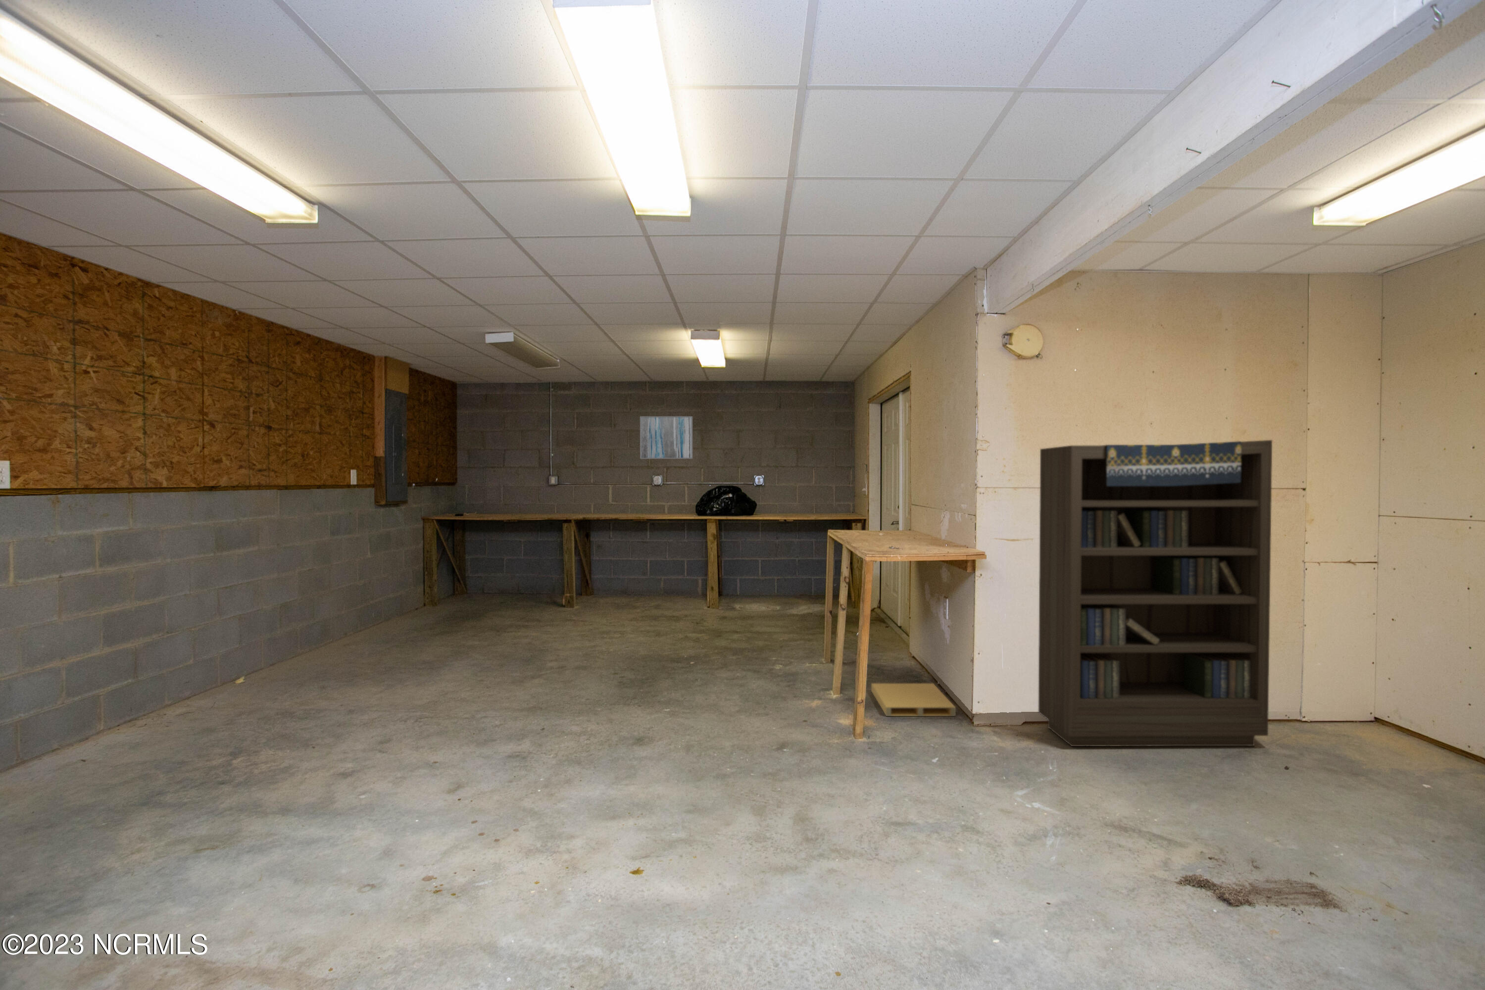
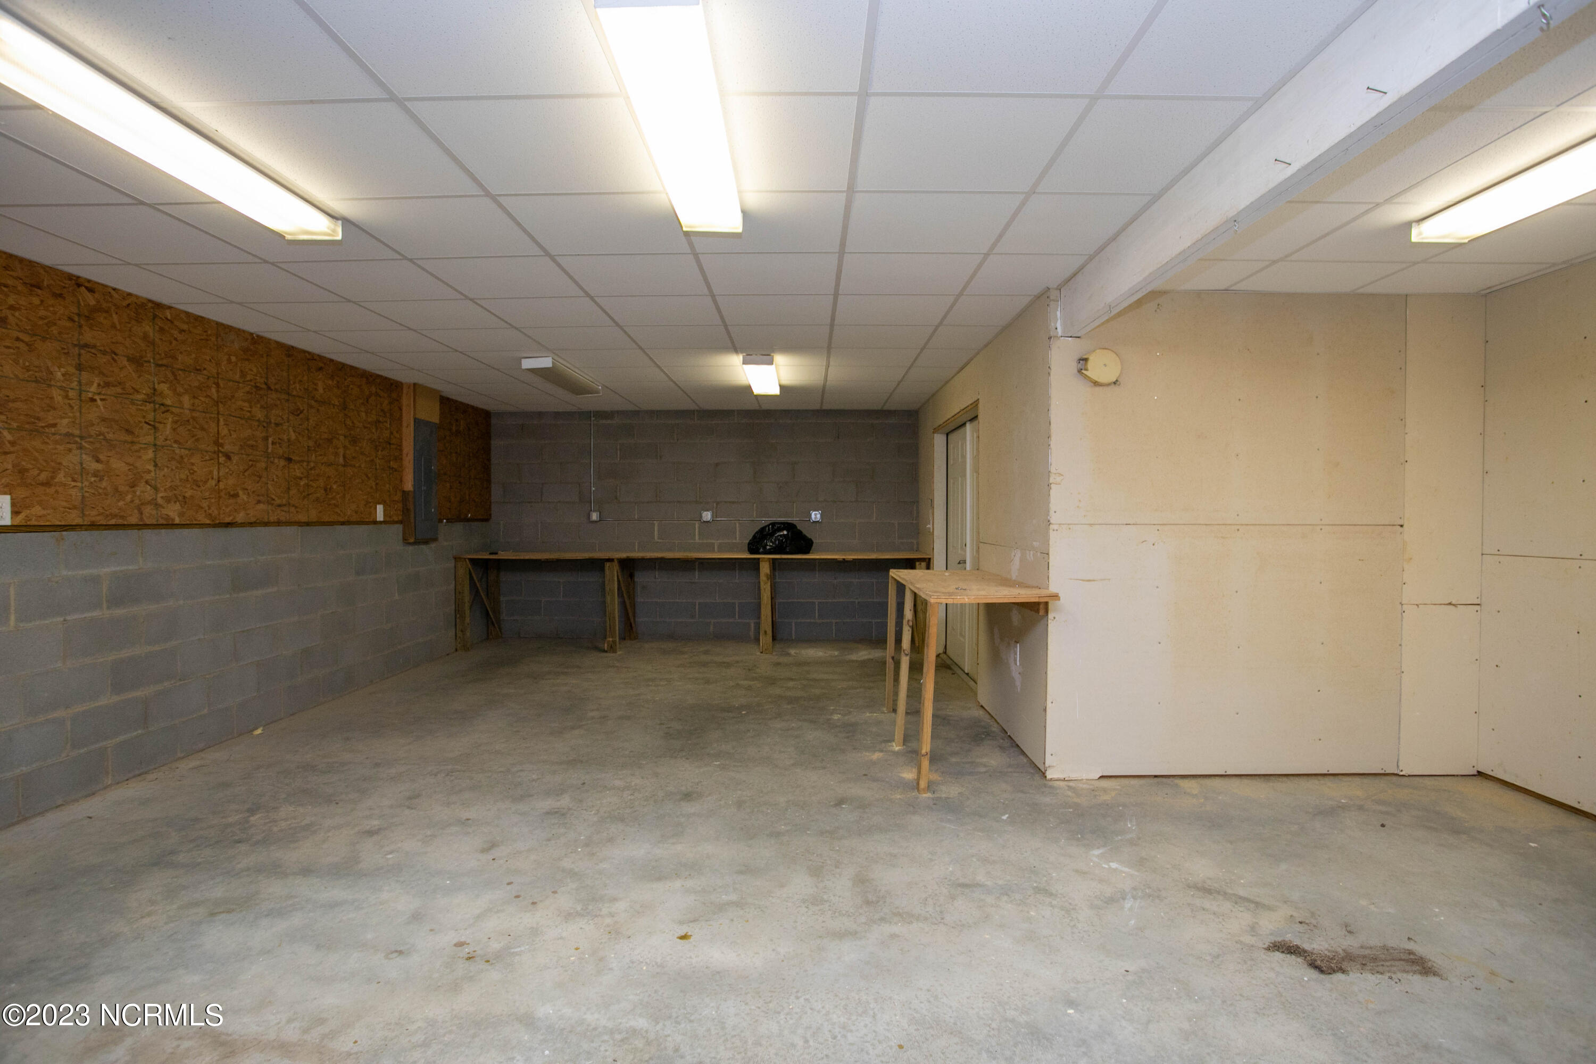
- wall art (666, 438)
- bookcase (1149, 590)
- cardboard box (910, 698)
